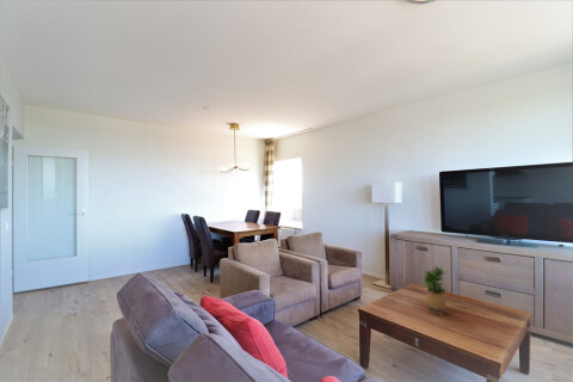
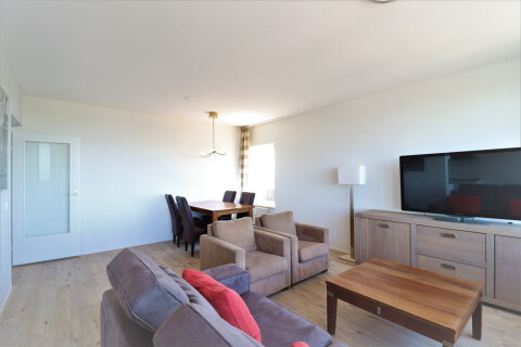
- potted plant (432, 288)
